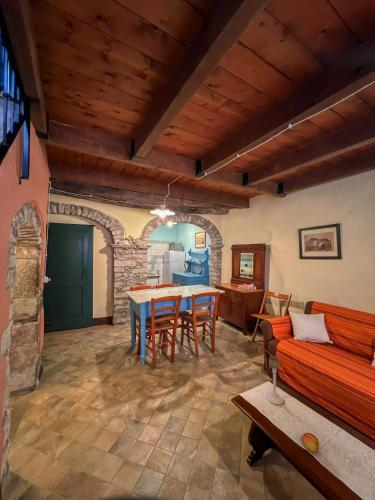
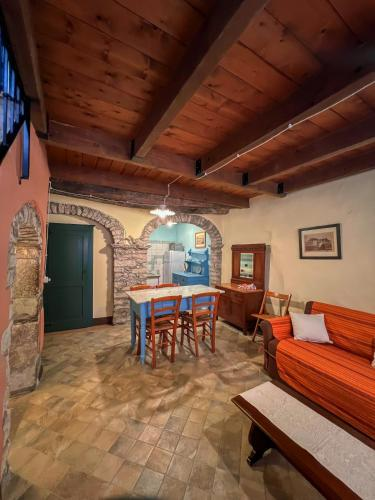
- candle holder (274, 378)
- fruit (310, 441)
